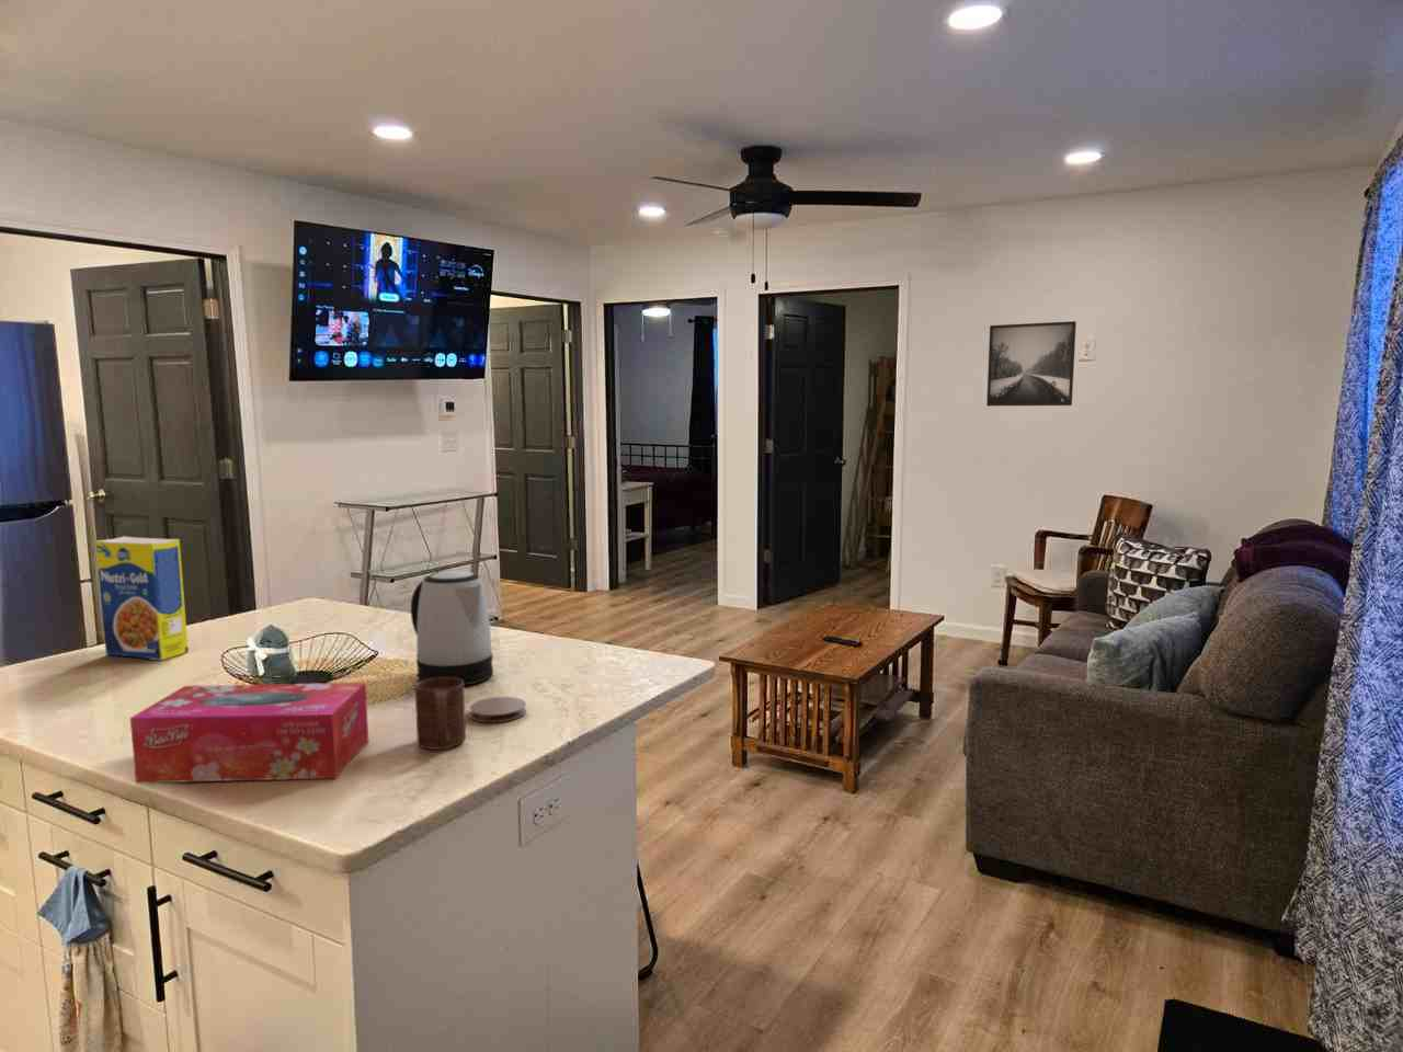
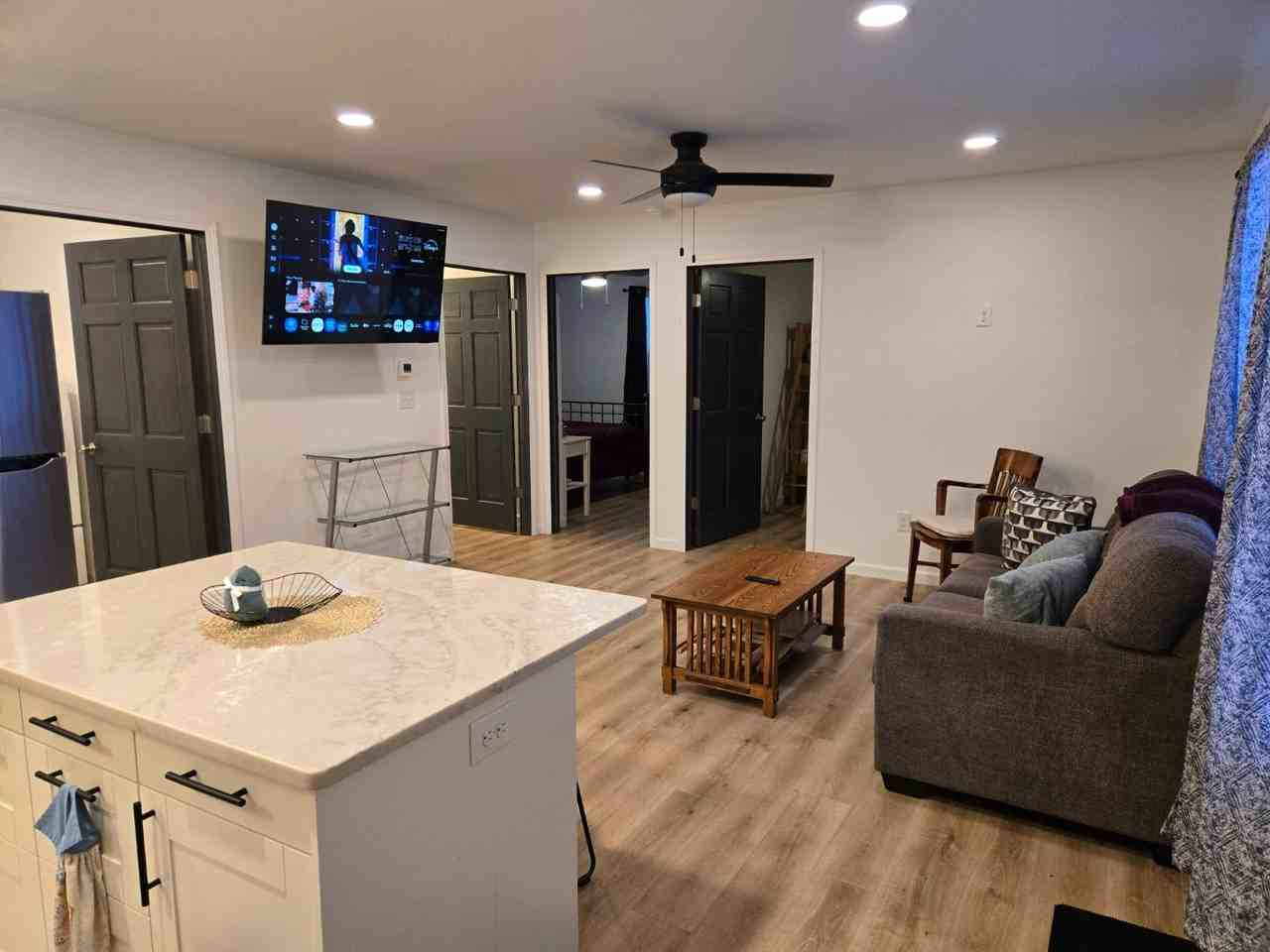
- kettle (446, 622)
- coaster (497, 709)
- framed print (1030, 365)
- cup (443, 715)
- legume (143, 596)
- tissue box (256, 729)
